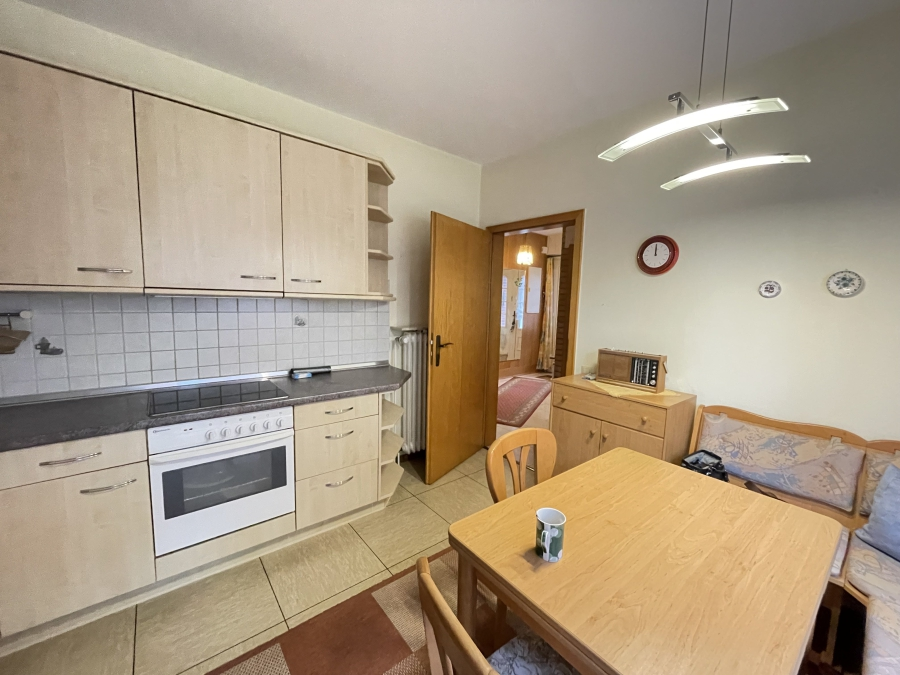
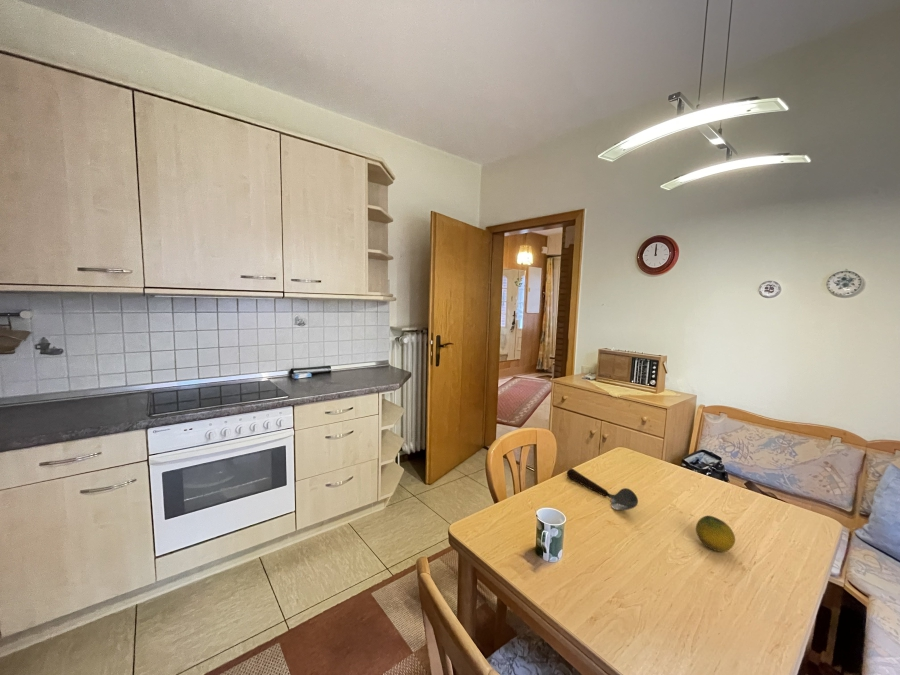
+ fruit (715, 533)
+ spoon (599, 486)
